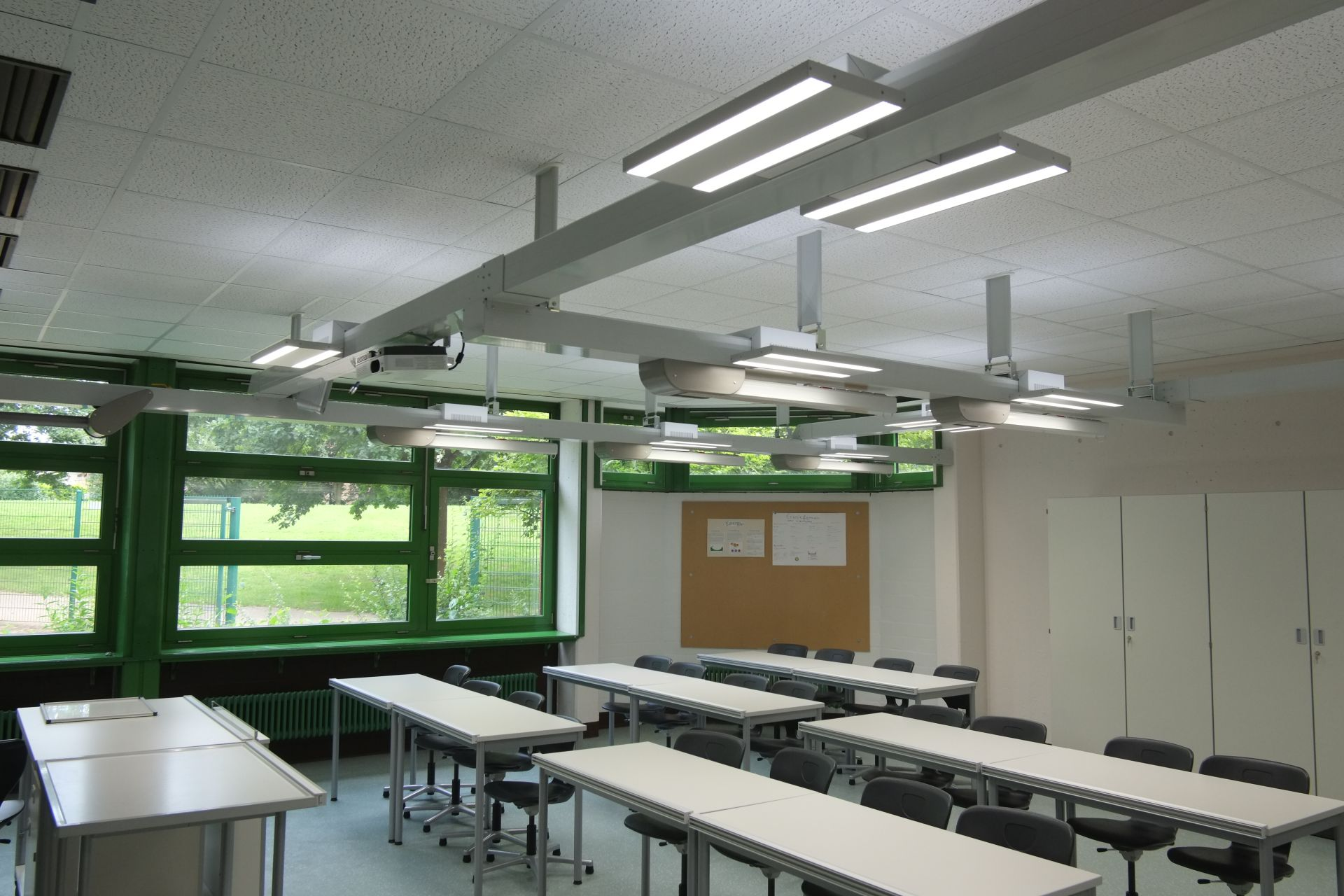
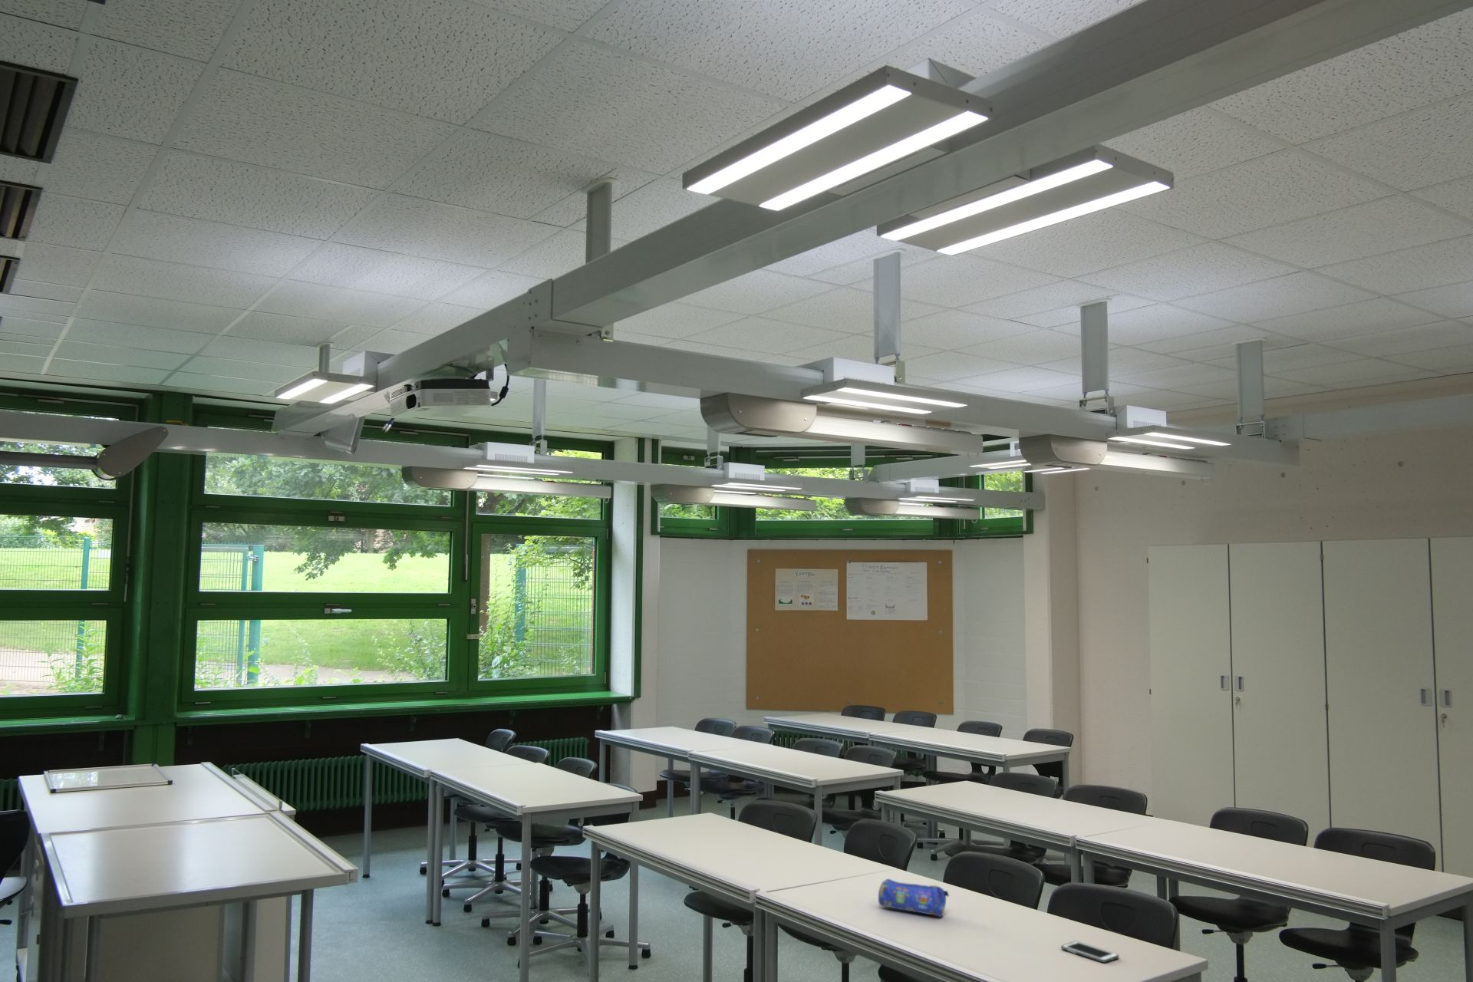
+ pencil case (912, 897)
+ cell phone (1089, 951)
